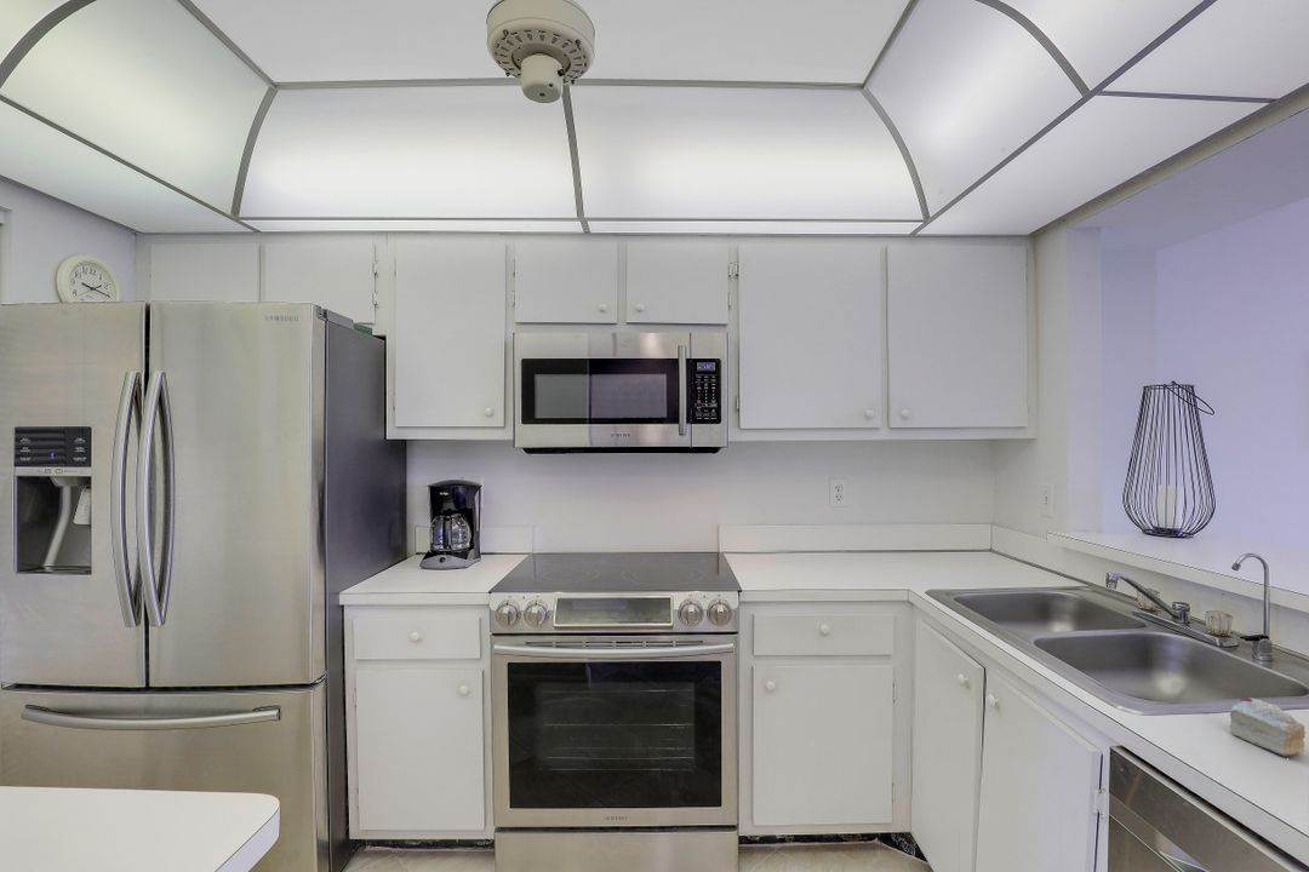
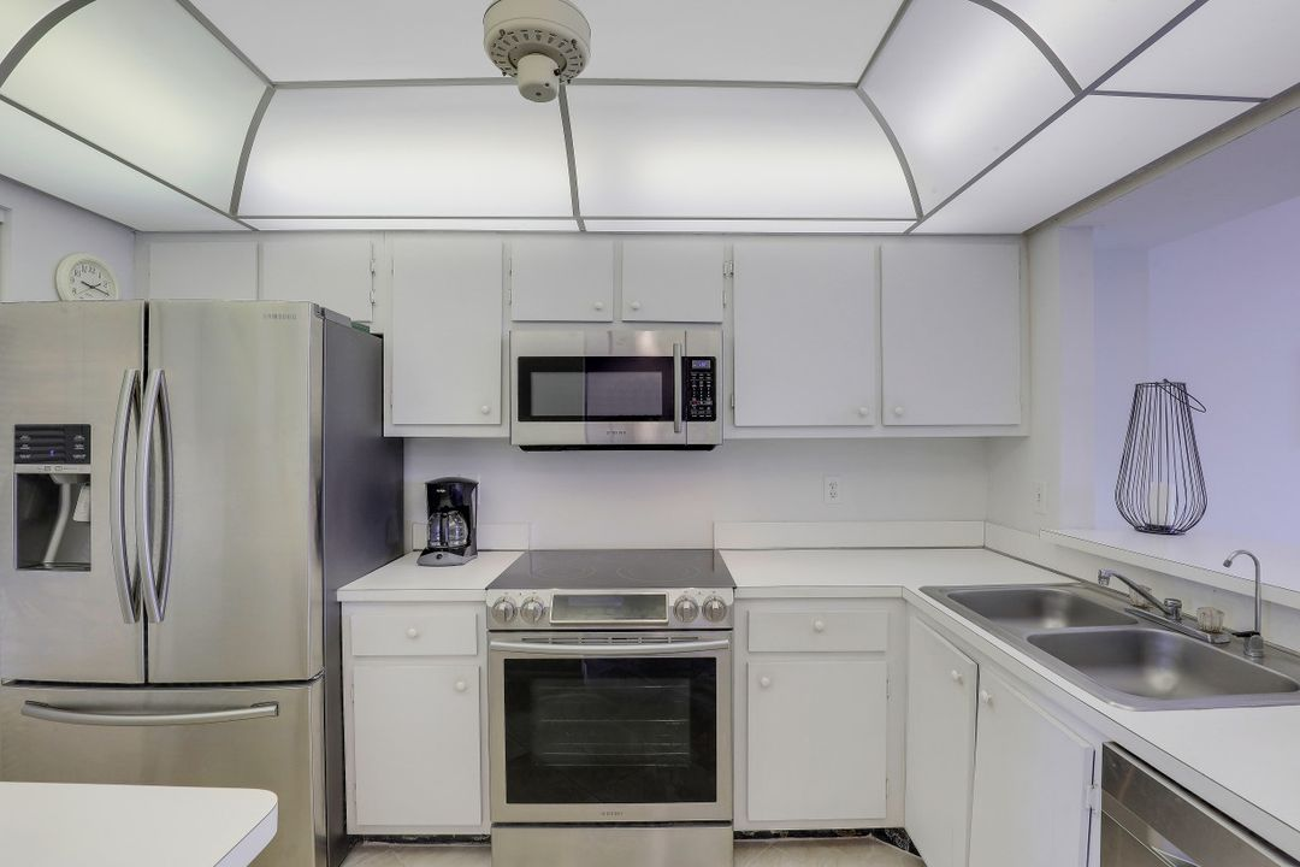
- cake slice (1265, 723)
